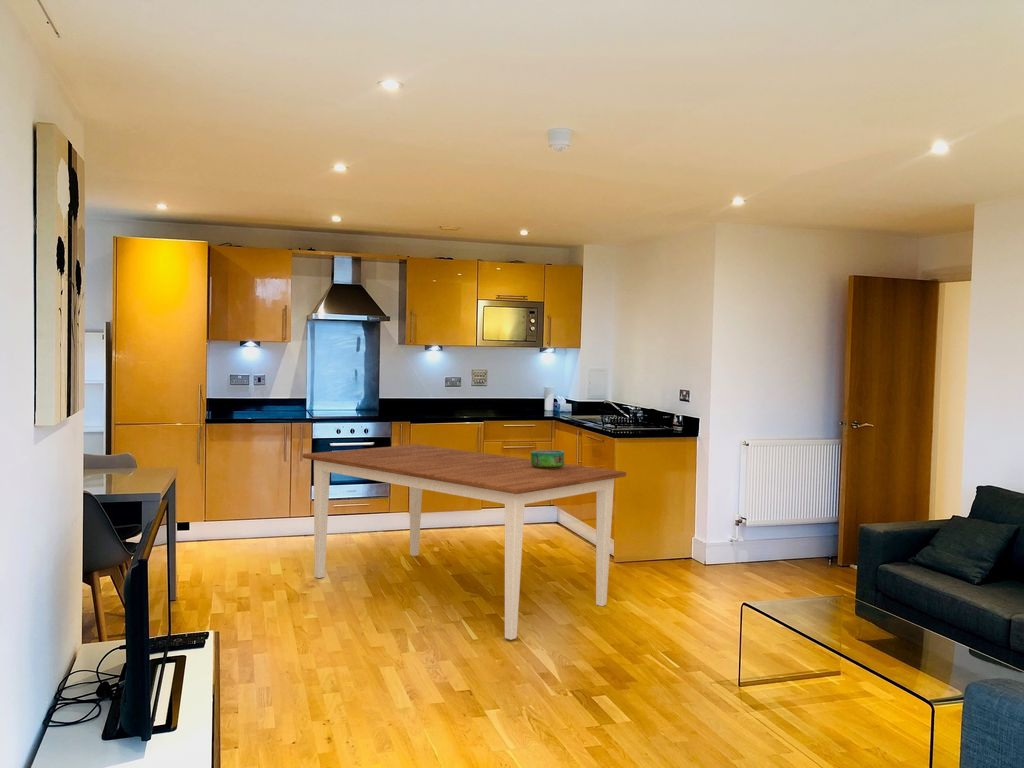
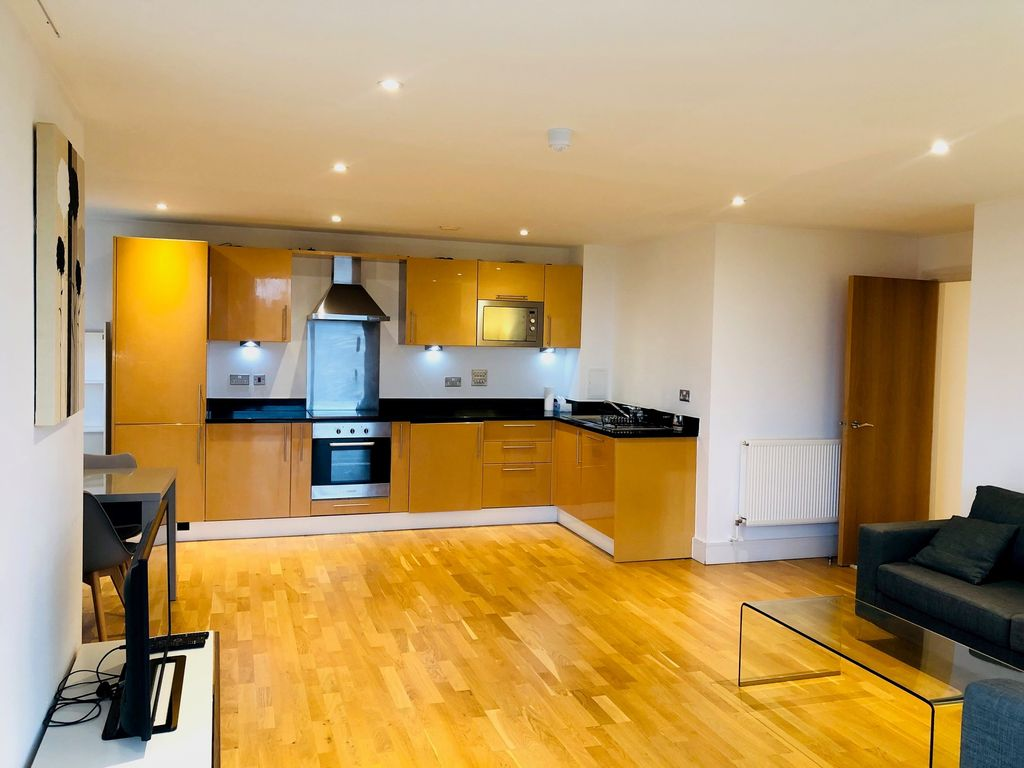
- decorative bowl (547, 458)
- dining table (458, 495)
